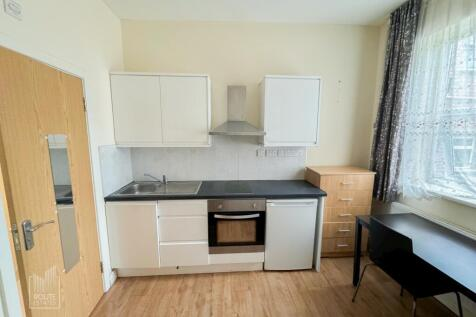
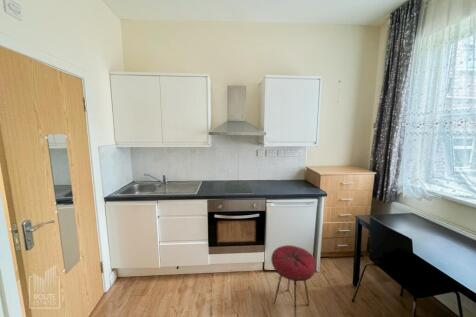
+ stool (292, 279)
